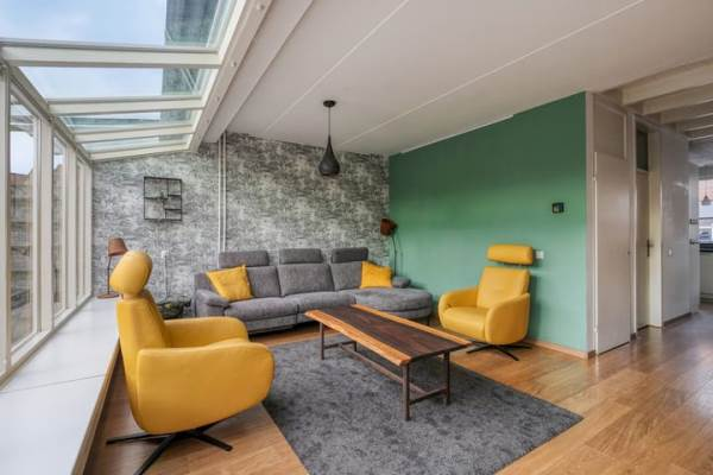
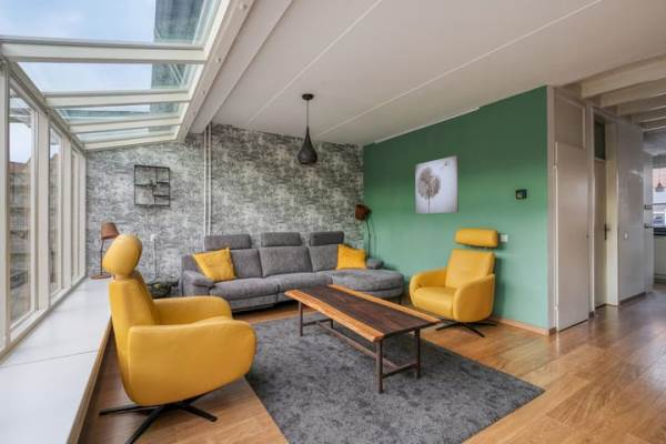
+ wall art (435, 186)
